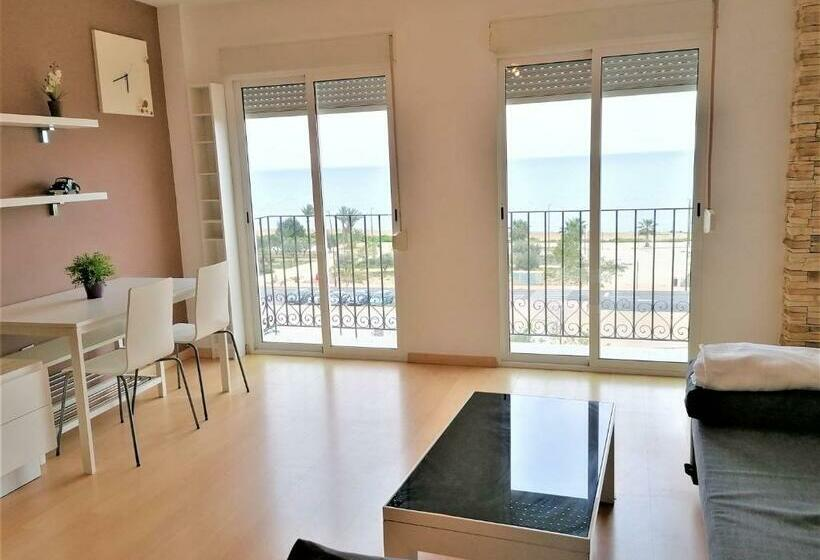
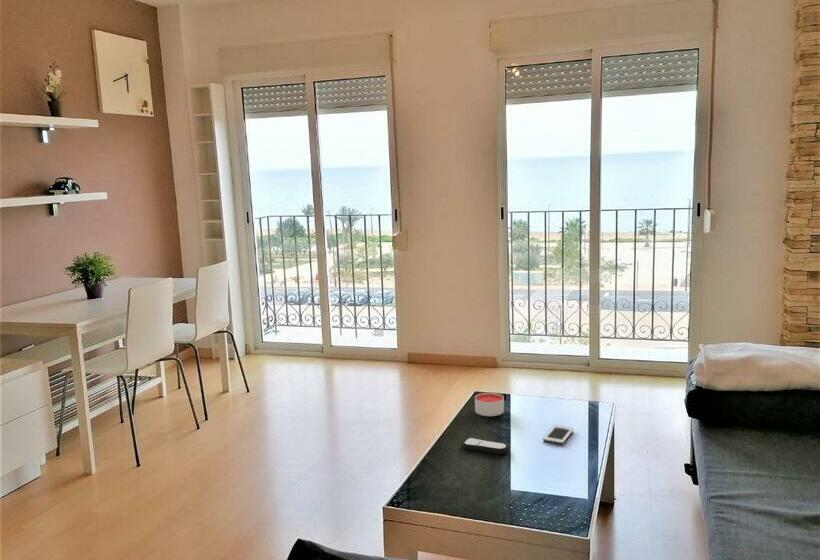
+ candle (489, 403)
+ remote control (485, 445)
+ cell phone (558, 434)
